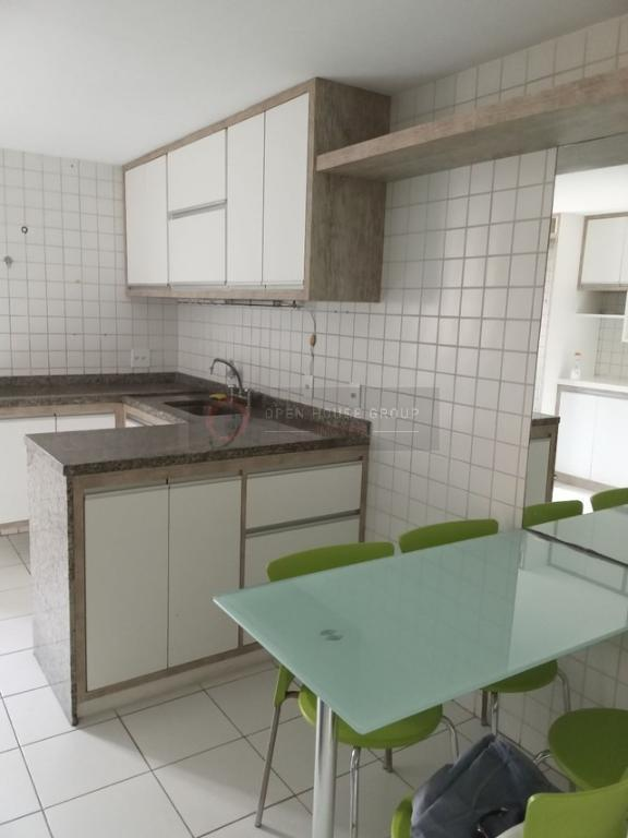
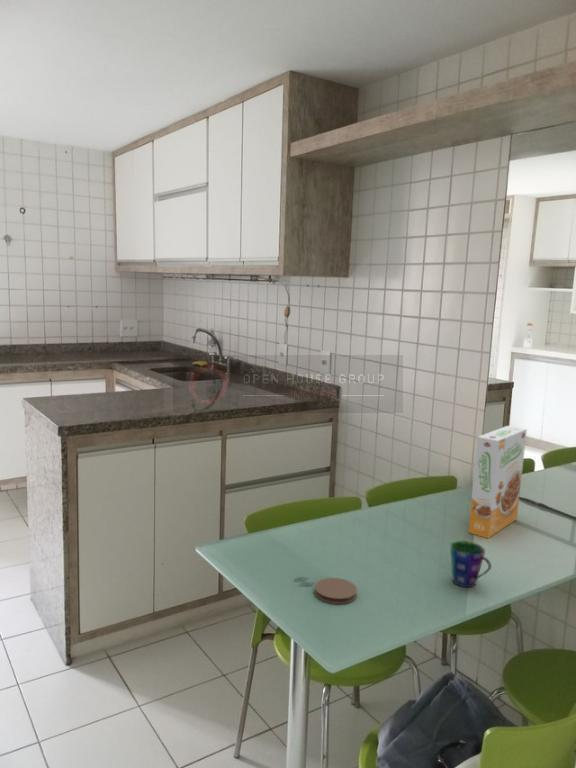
+ cup (470, 566)
+ coaster (335, 590)
+ cereal box (498, 479)
